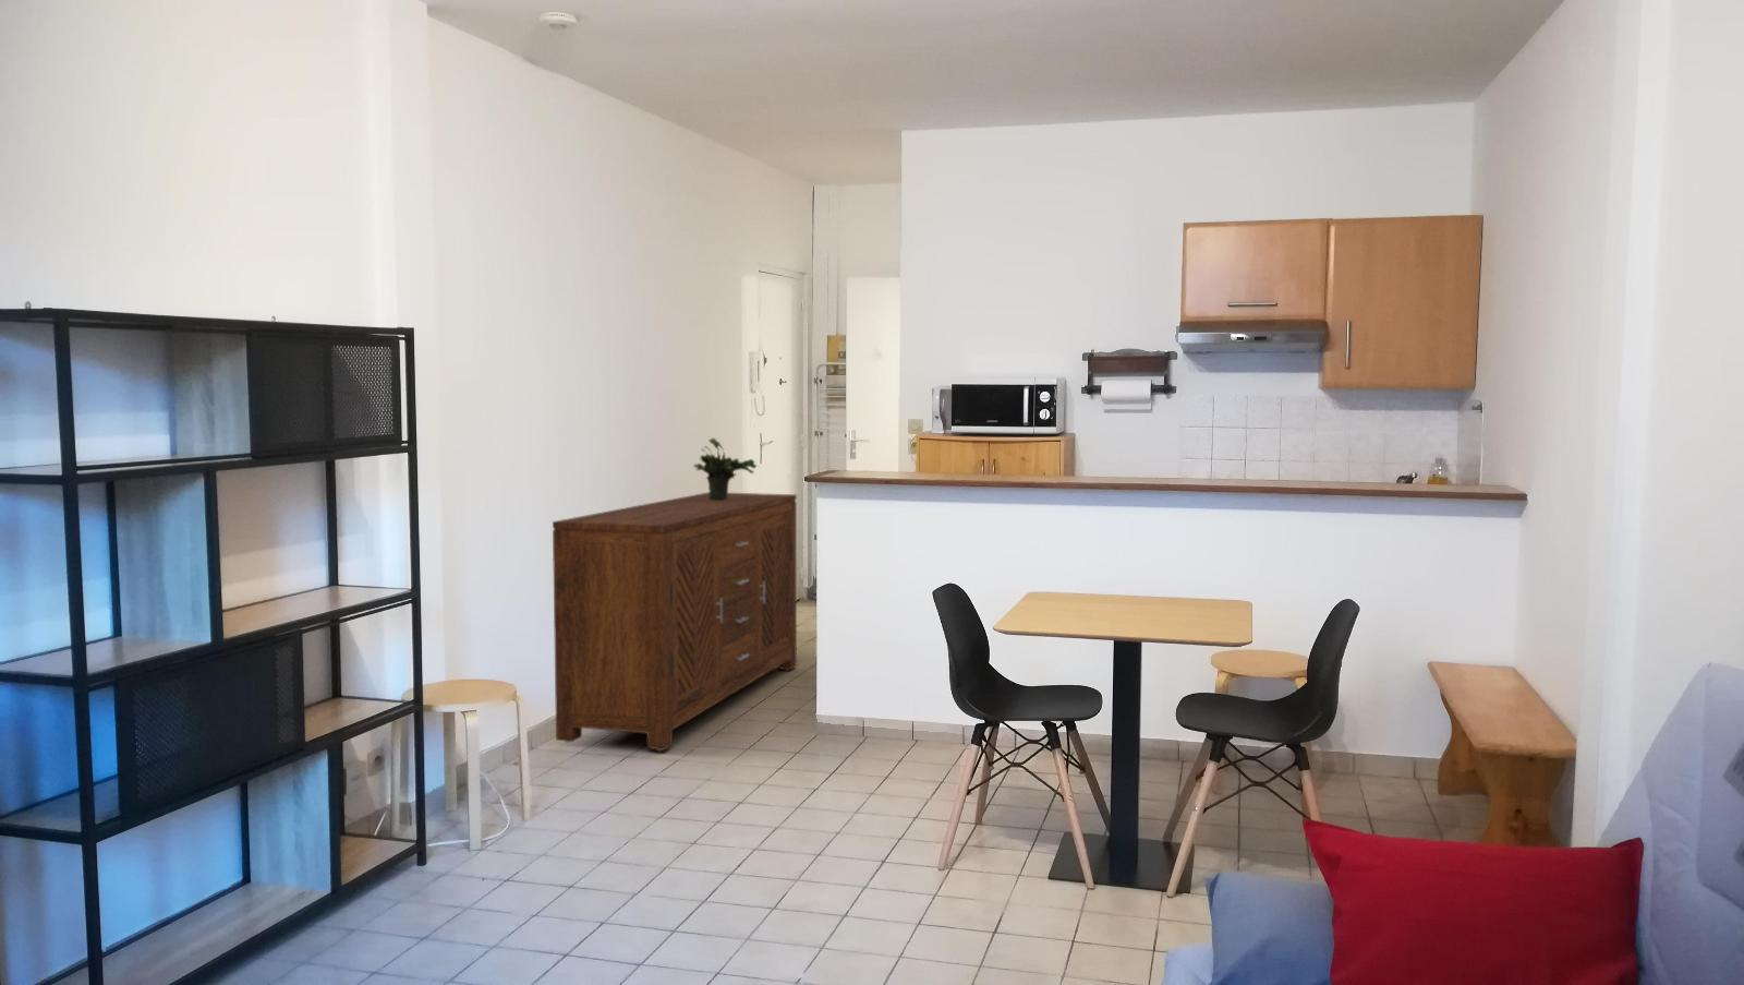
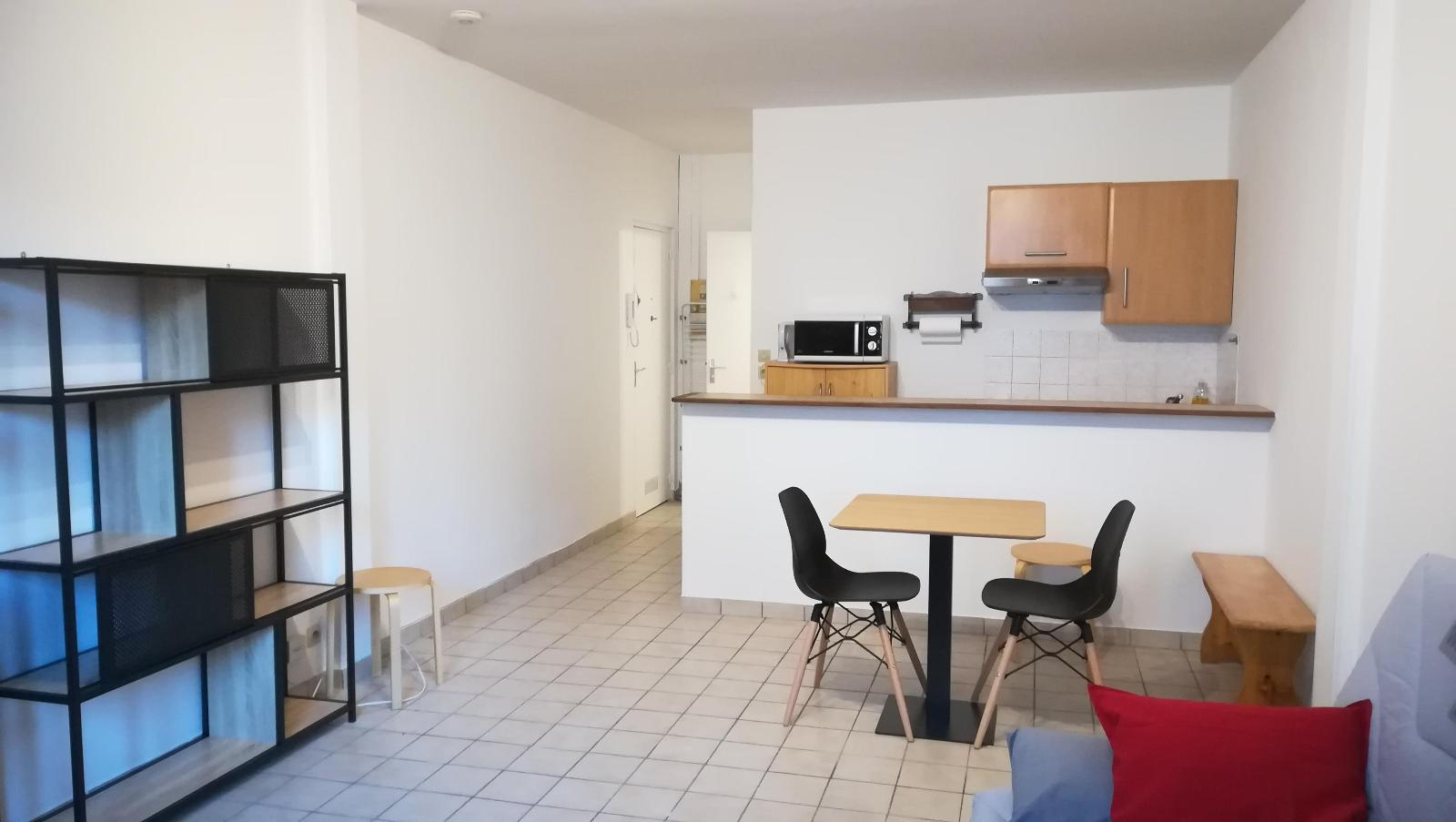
- sideboard (692, 604)
- potted plant (723, 469)
